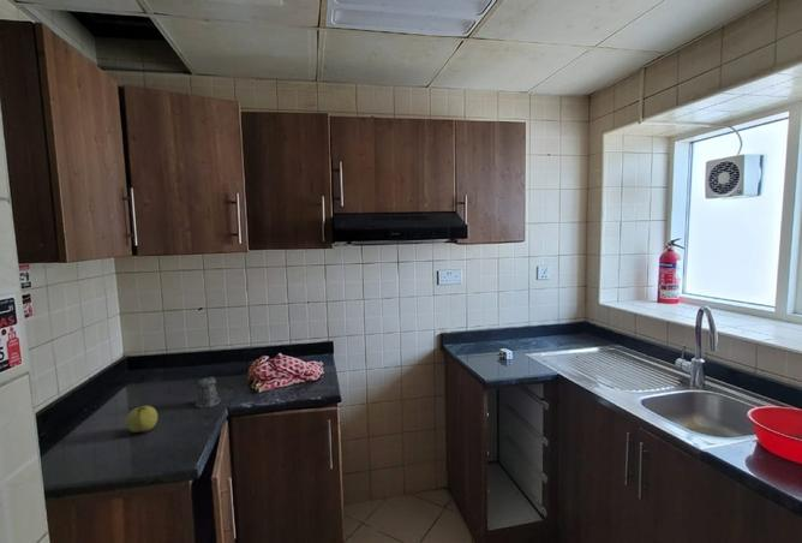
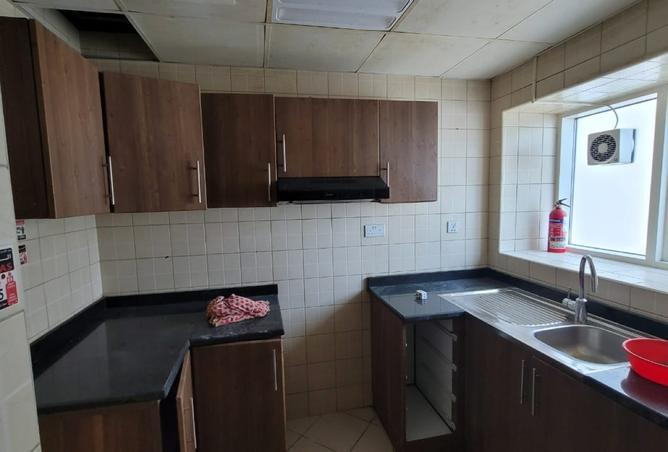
- pepper shaker (204, 390)
- apple (142, 418)
